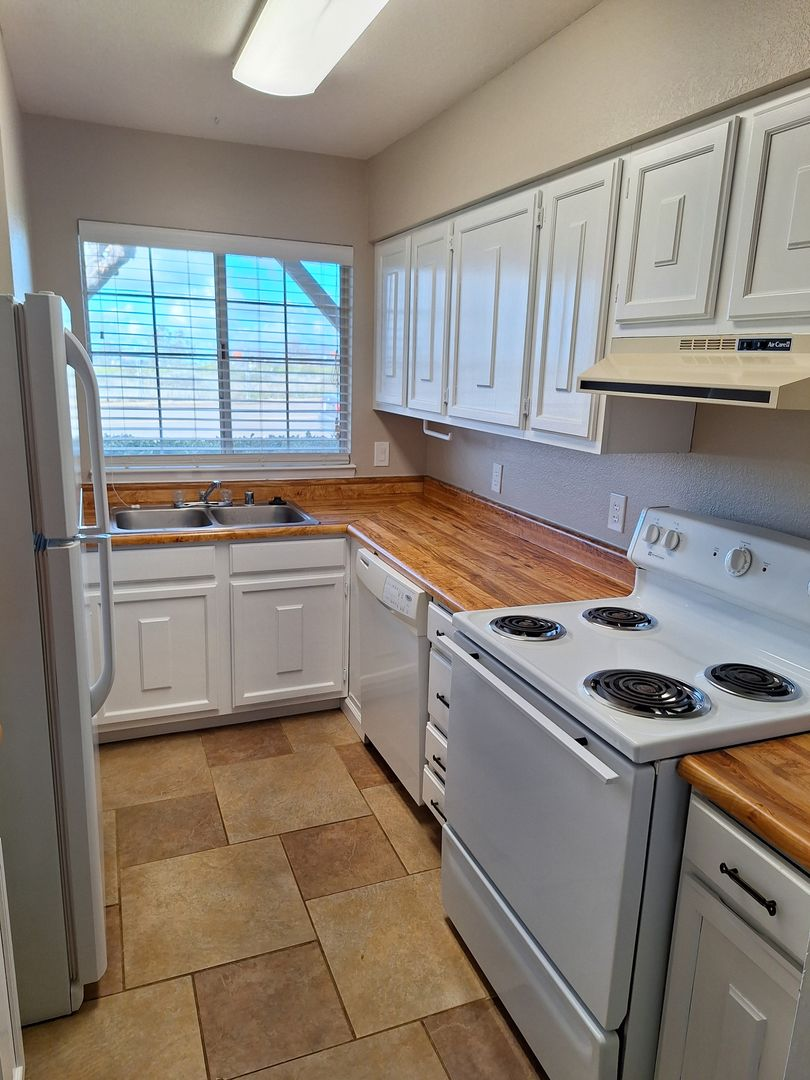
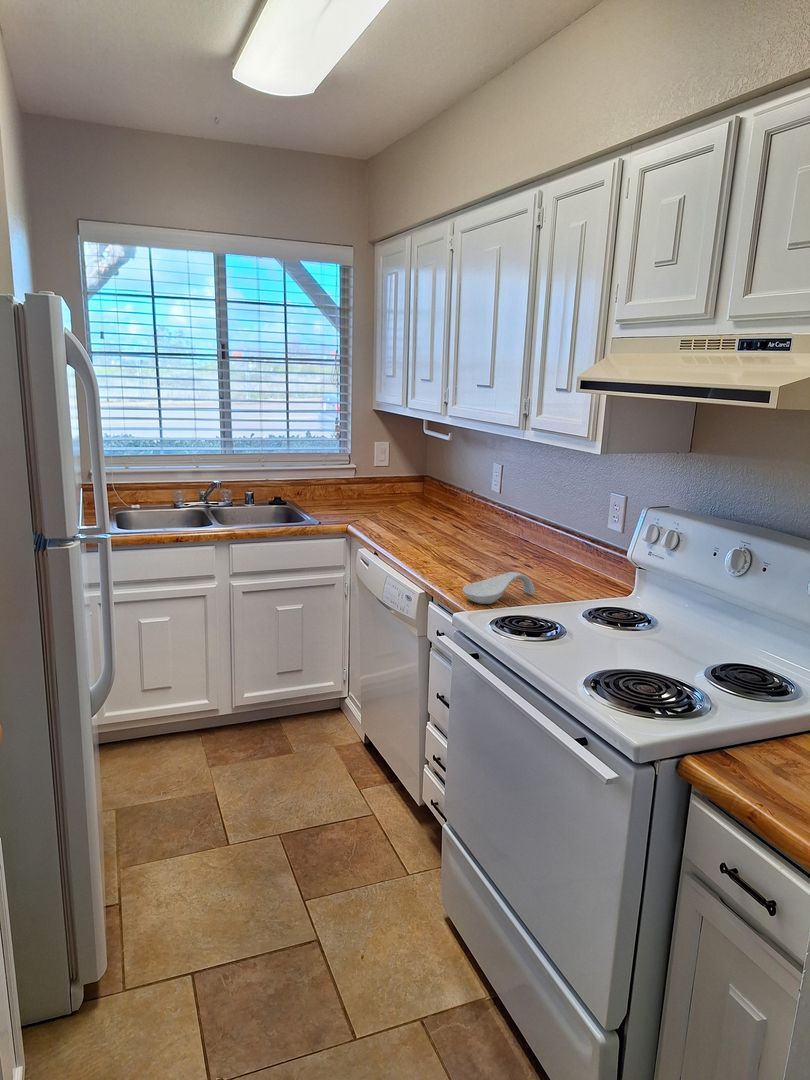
+ spoon rest (499, 586)
